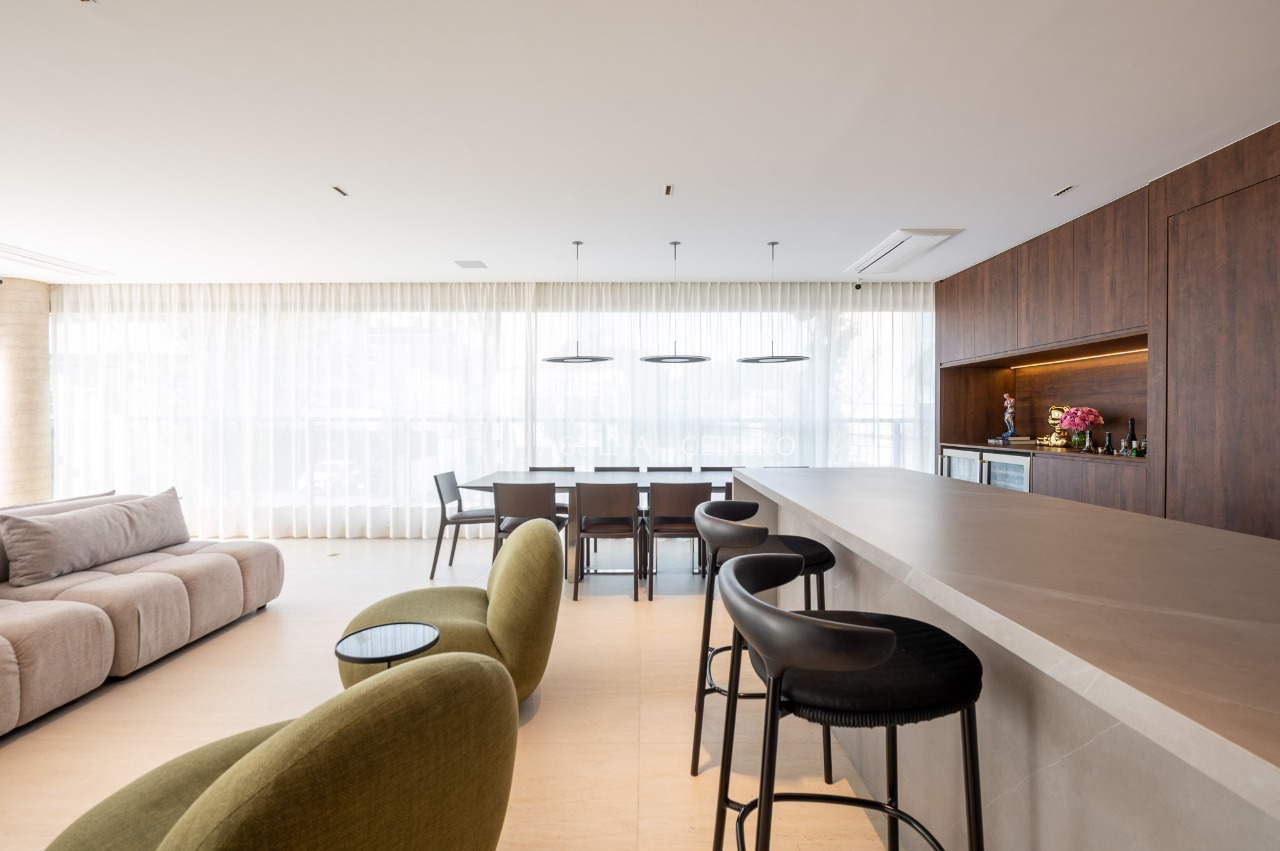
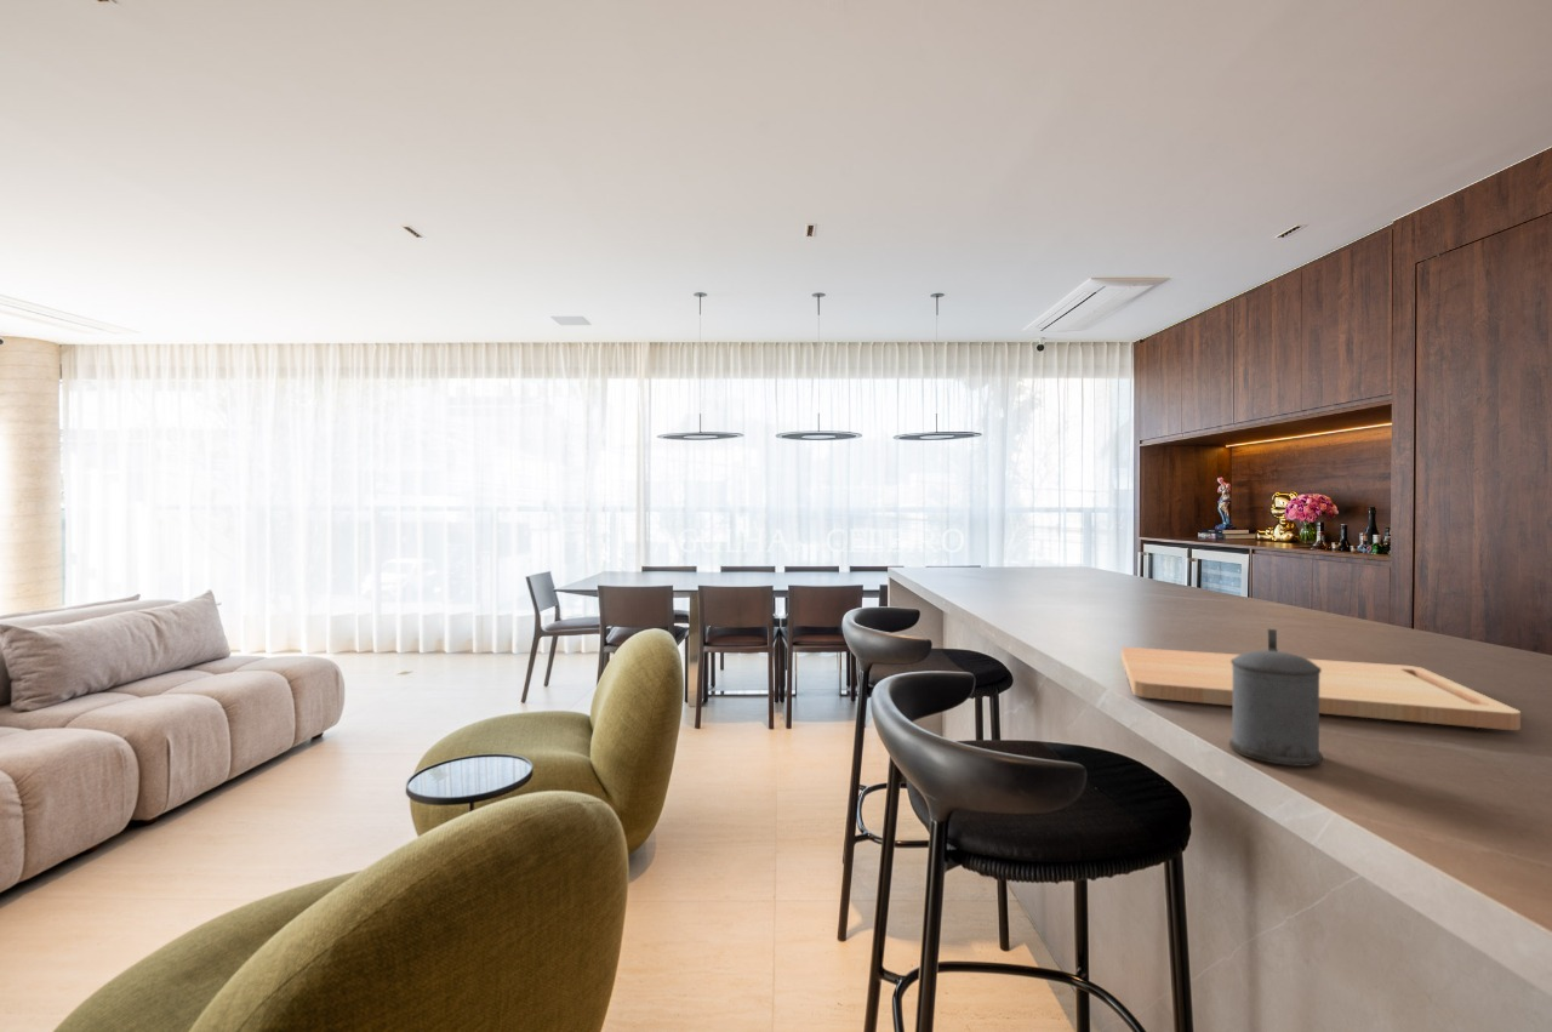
+ cutting board (1306, 658)
+ beer stein (1273, 691)
